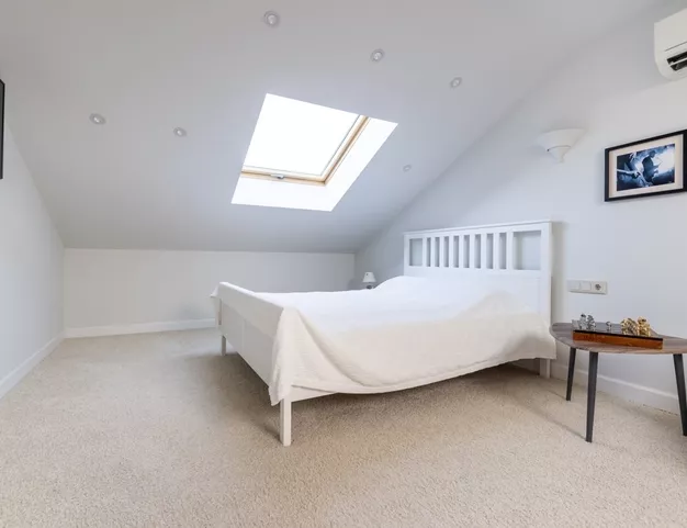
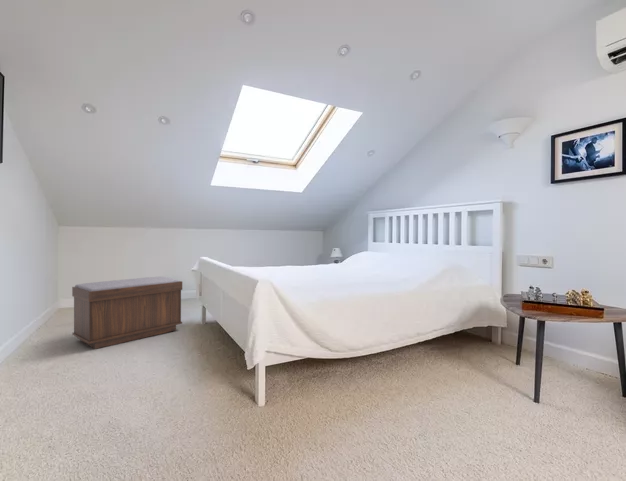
+ bench (130, 307)
